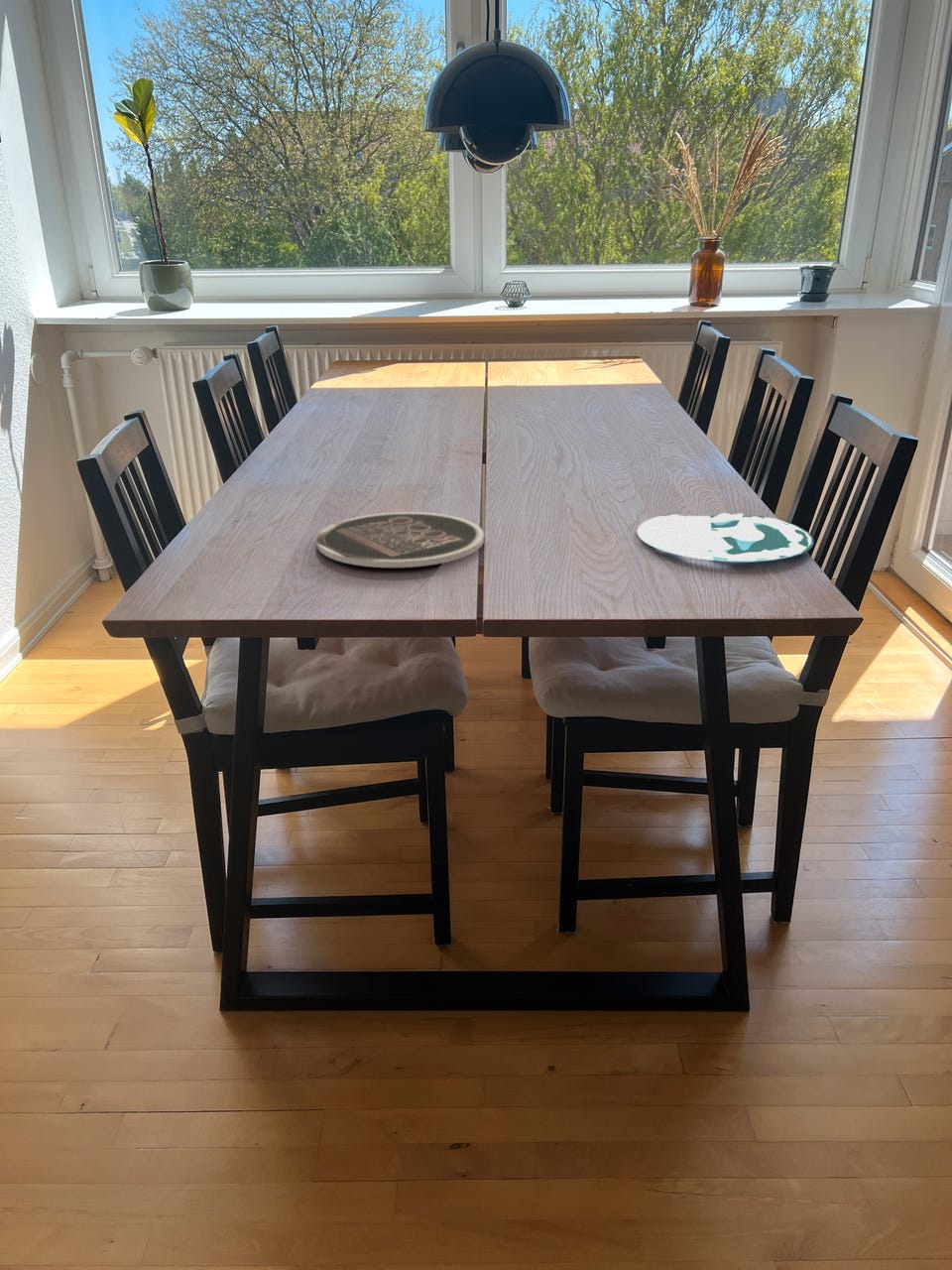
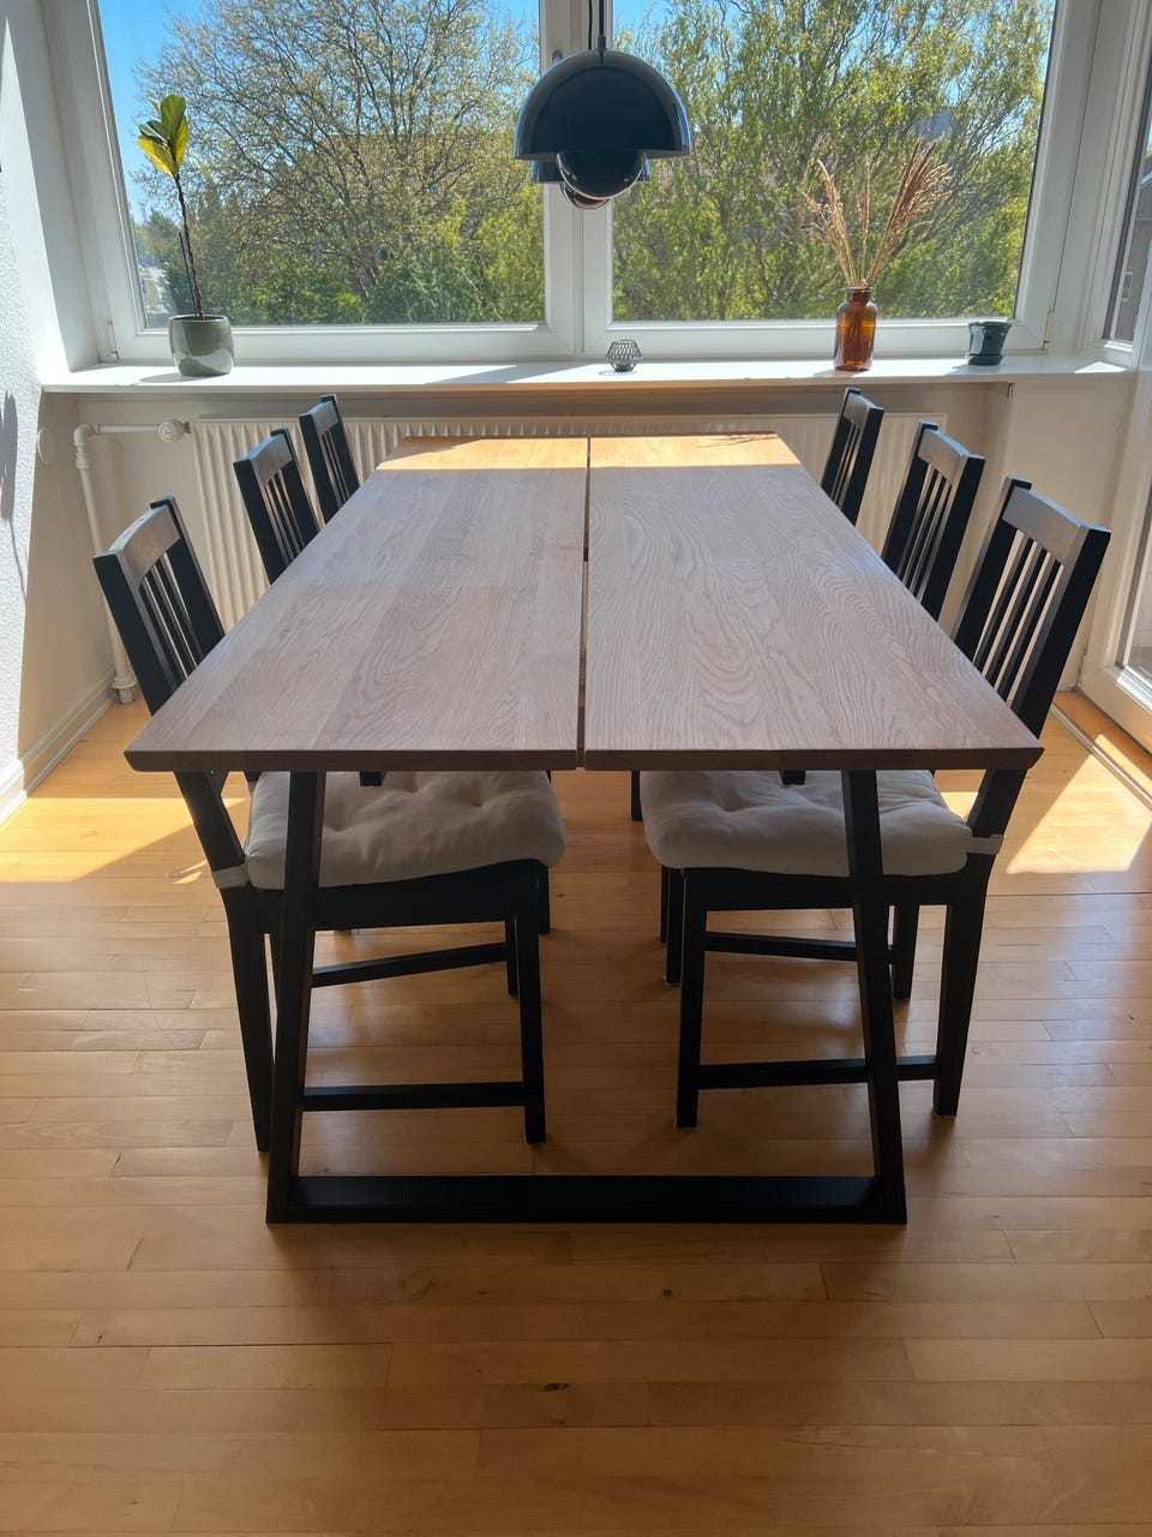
- plate (401, 538)
- plate (724, 527)
